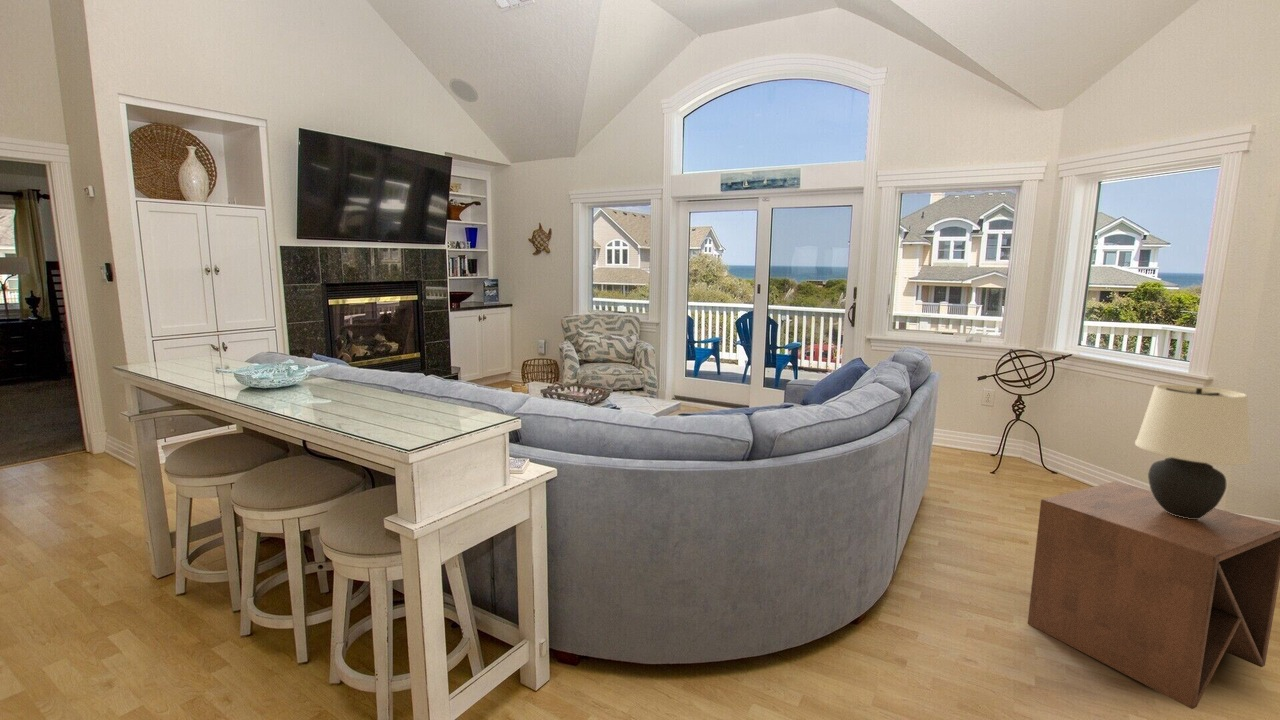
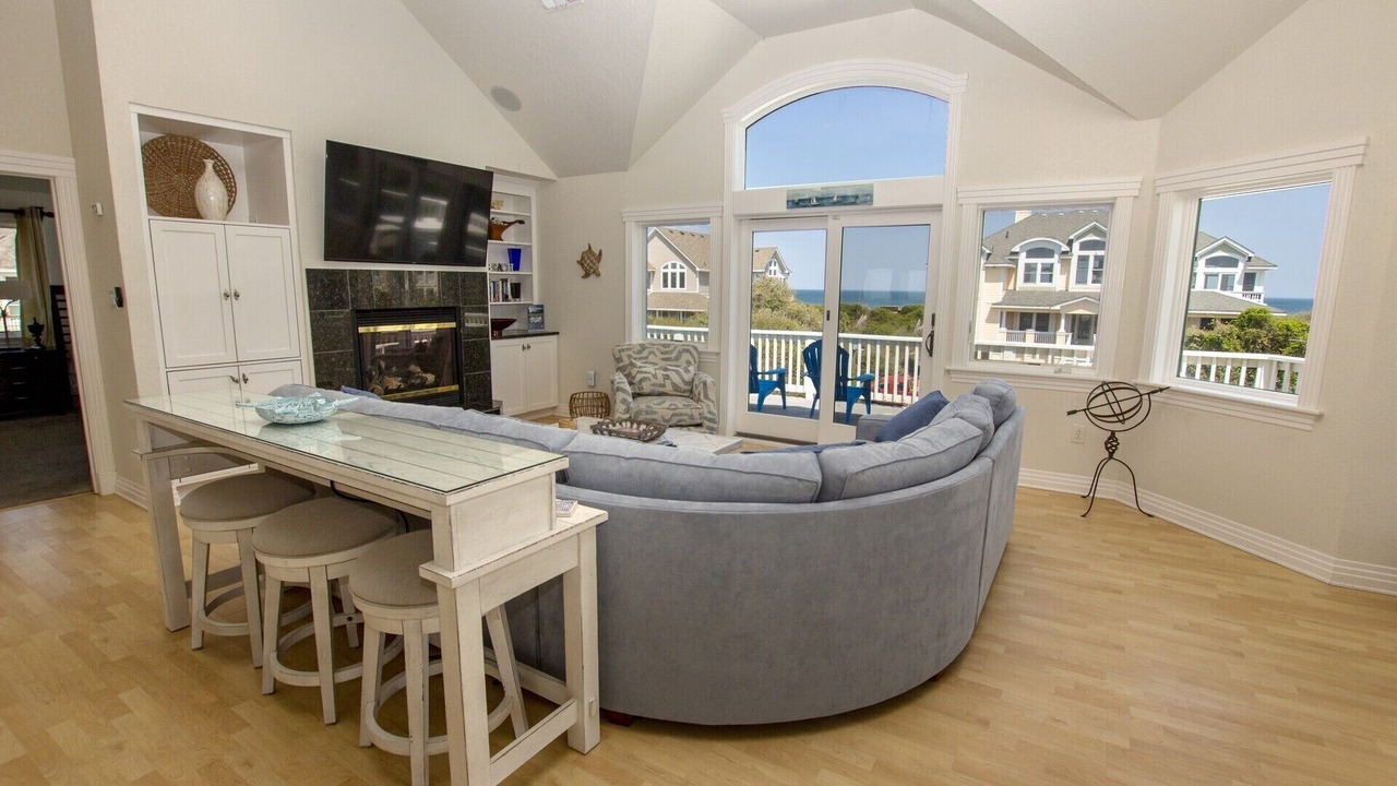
- table lamp (1190, 452)
- side table (1148, 579)
